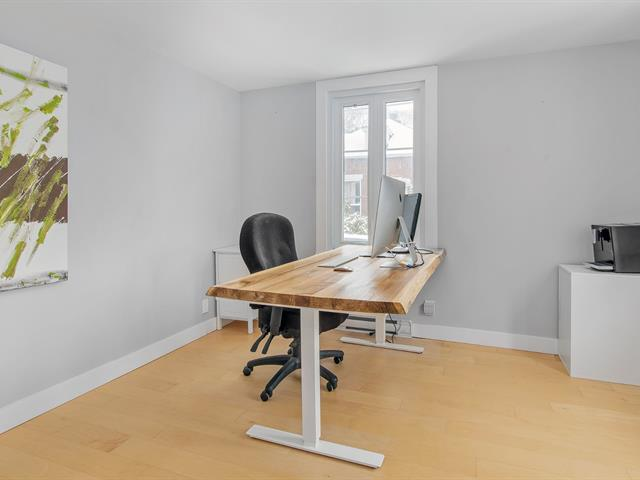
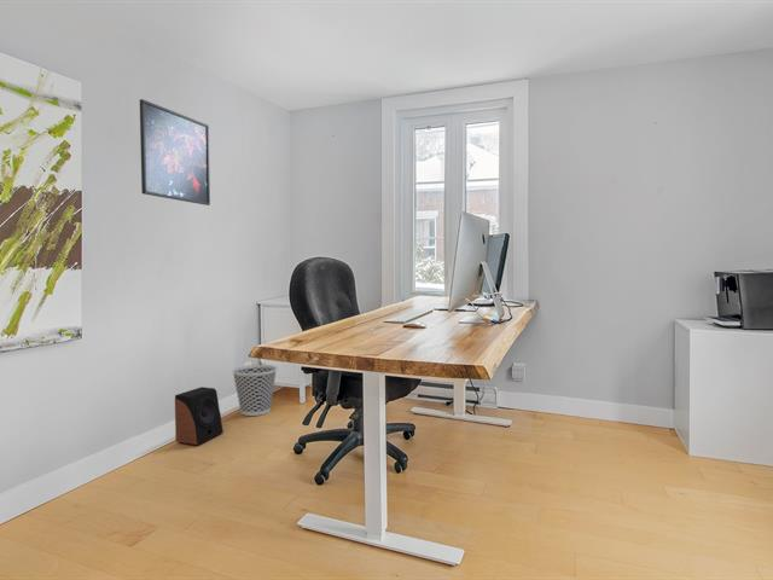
+ wastebasket (255, 389)
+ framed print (178, 156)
+ speaker (198, 414)
